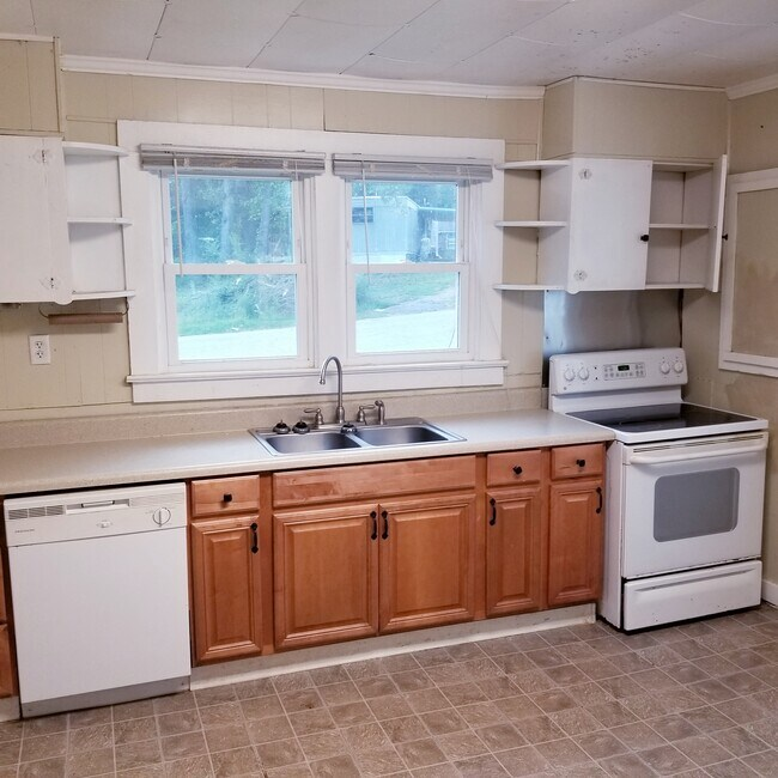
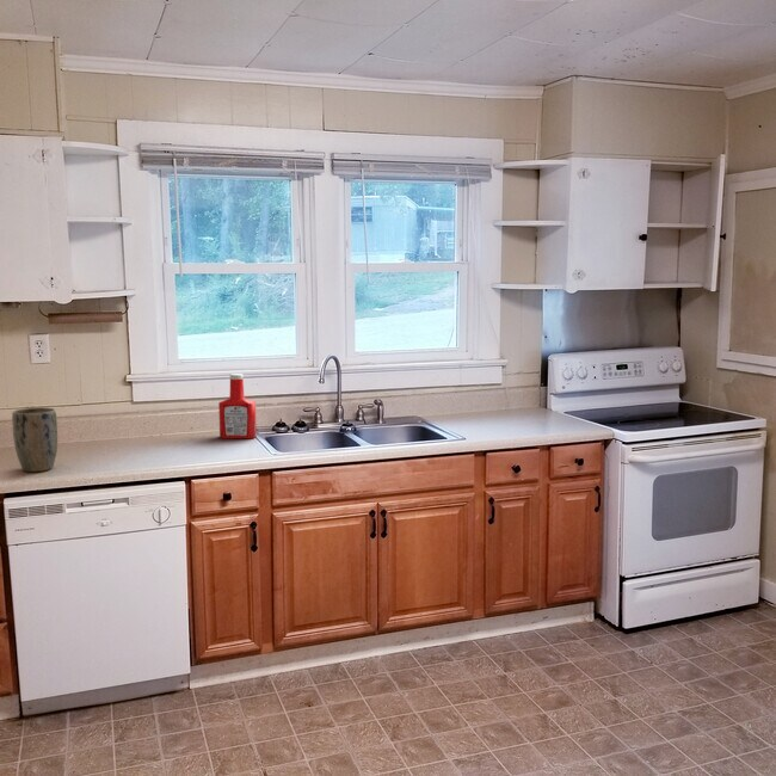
+ plant pot (35, 439)
+ soap bottle (236, 405)
